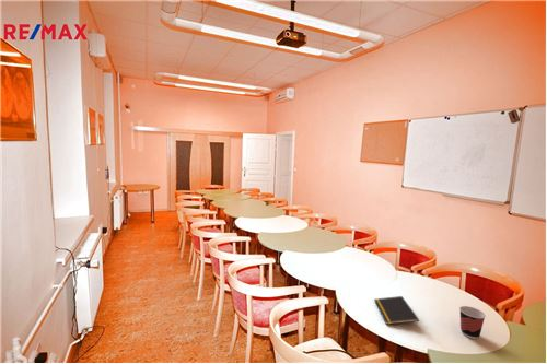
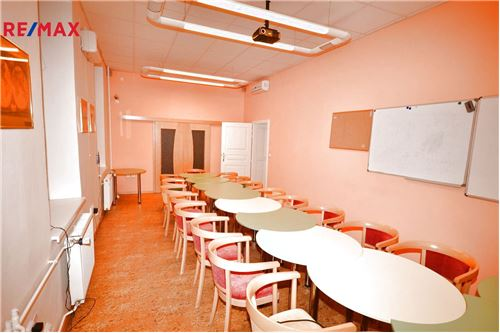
- notepad (394, 308)
- cup (470, 322)
